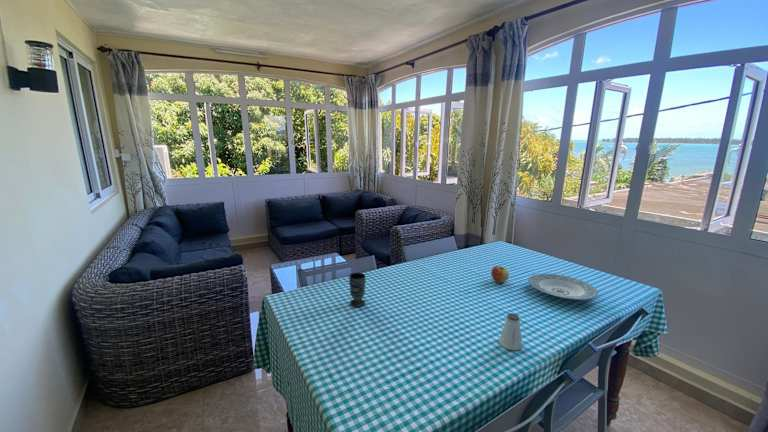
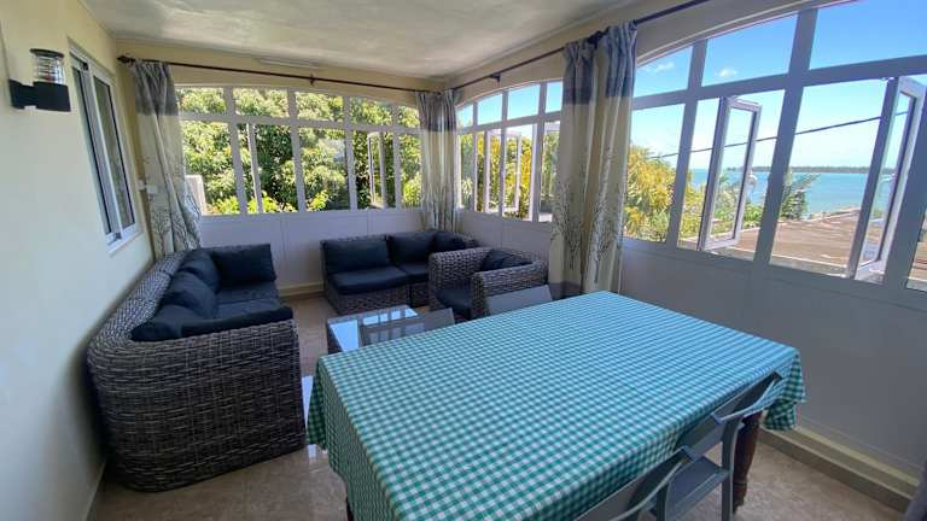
- cup (357, 289)
- apple (500, 273)
- plate (561, 288)
- saltshaker (511, 329)
